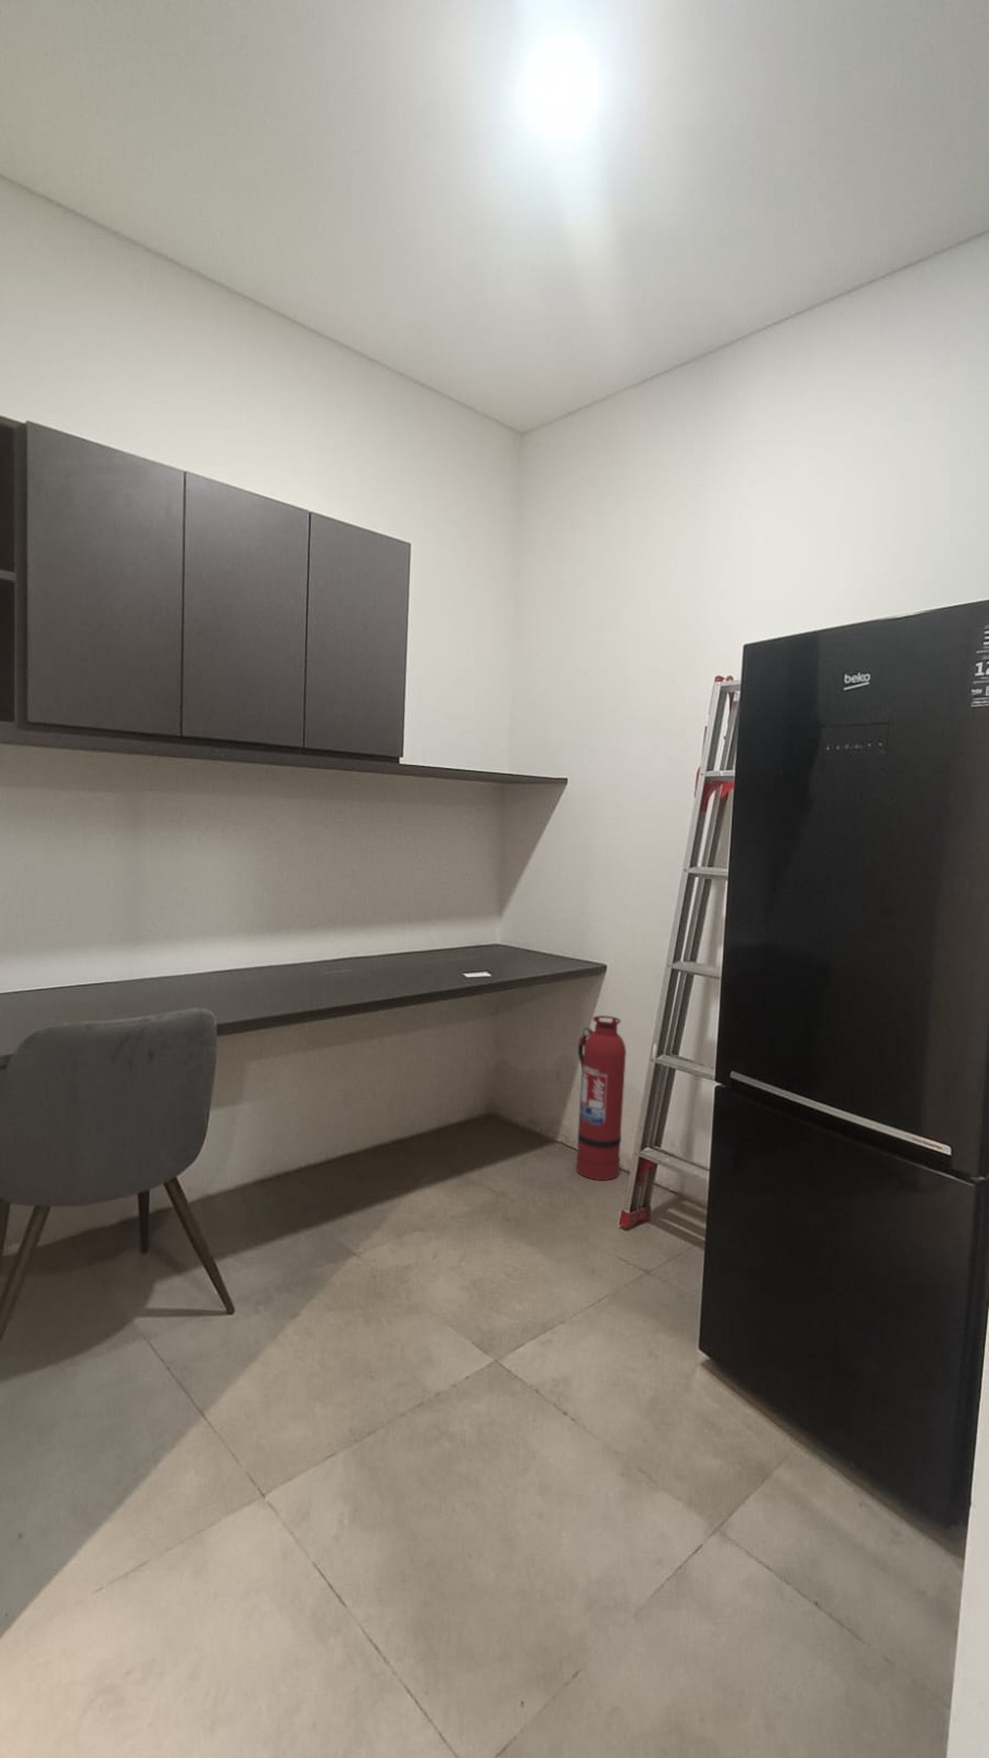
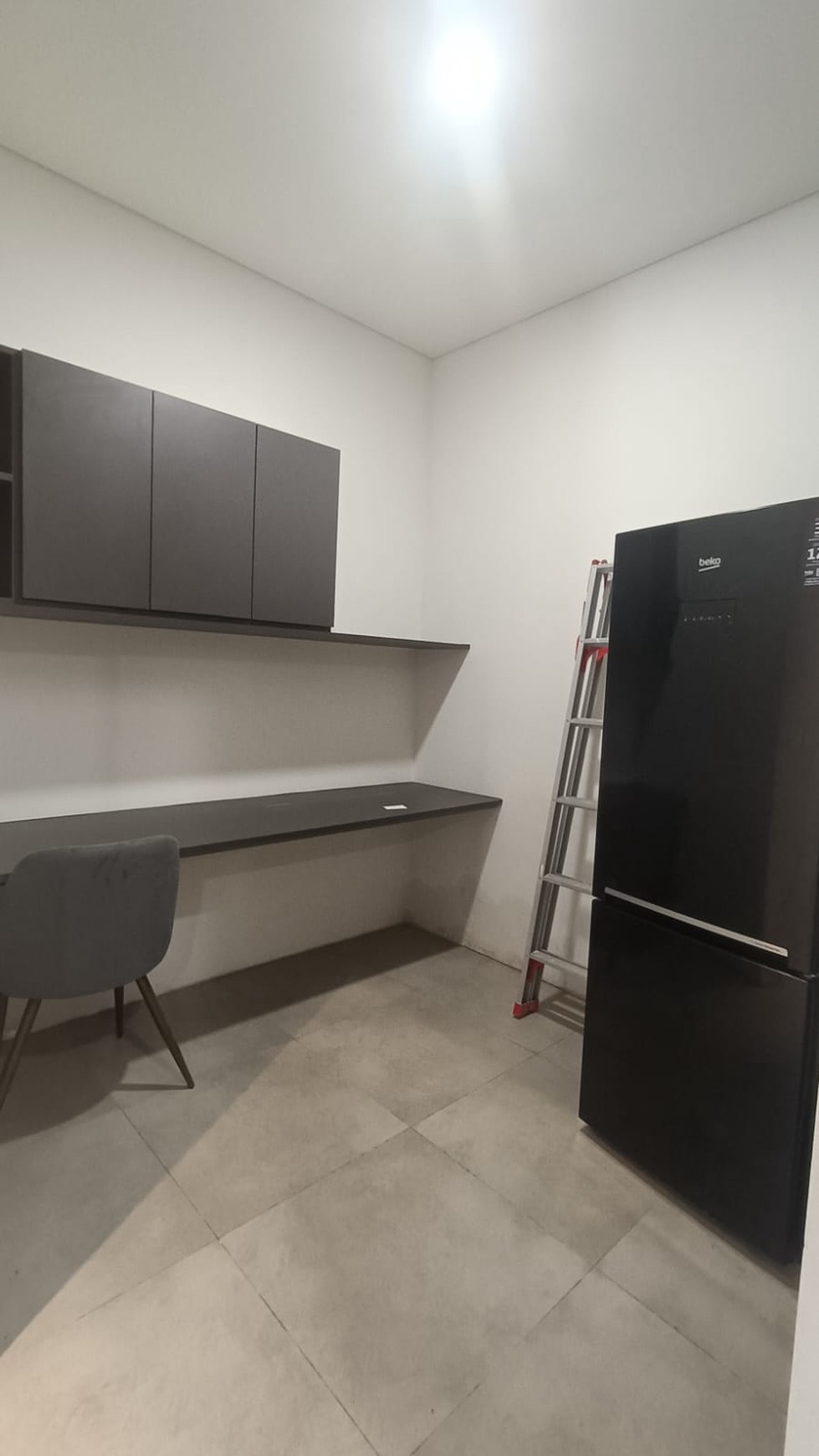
- fire extinguisher (597, 1093)
